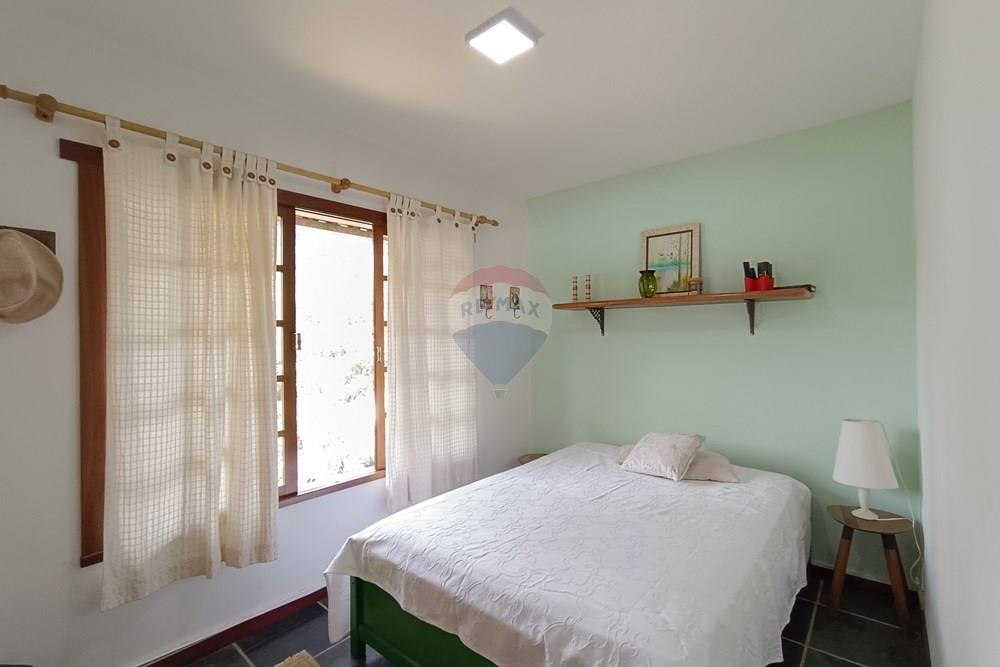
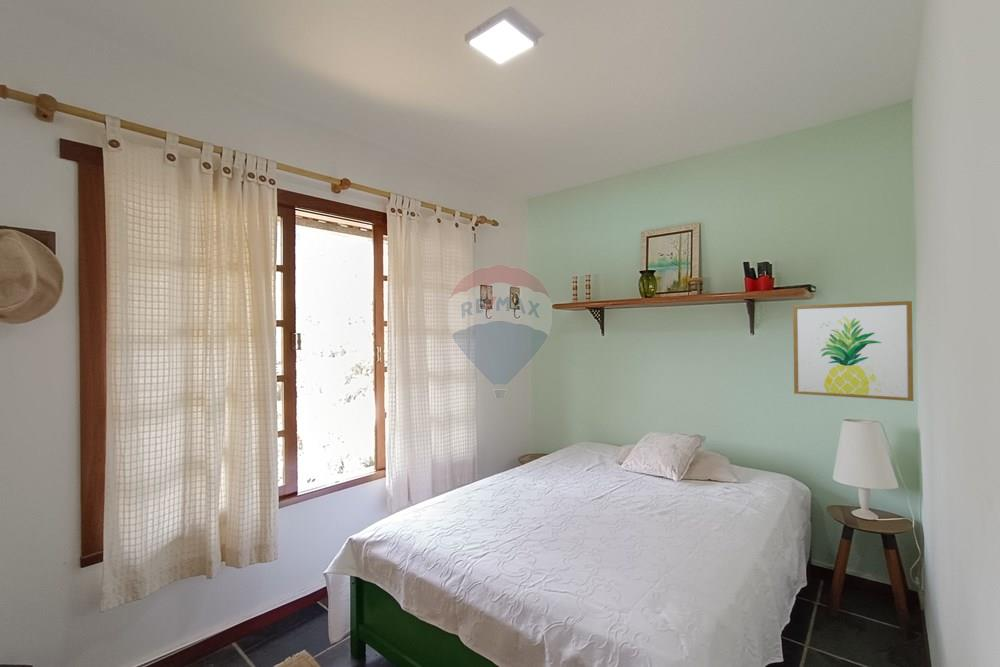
+ wall art (849, 350)
